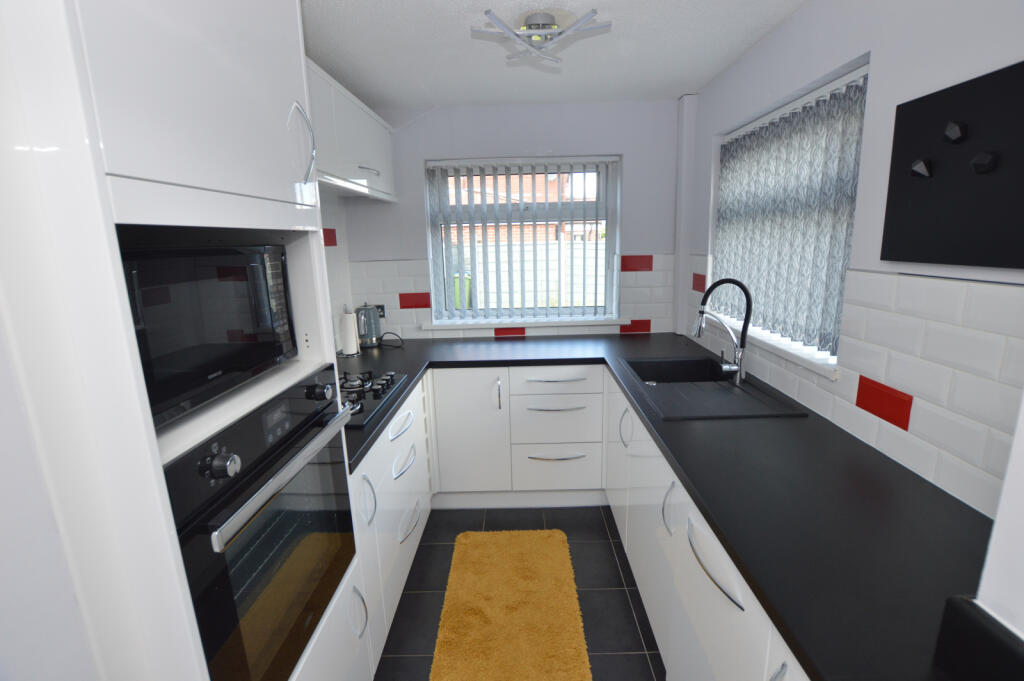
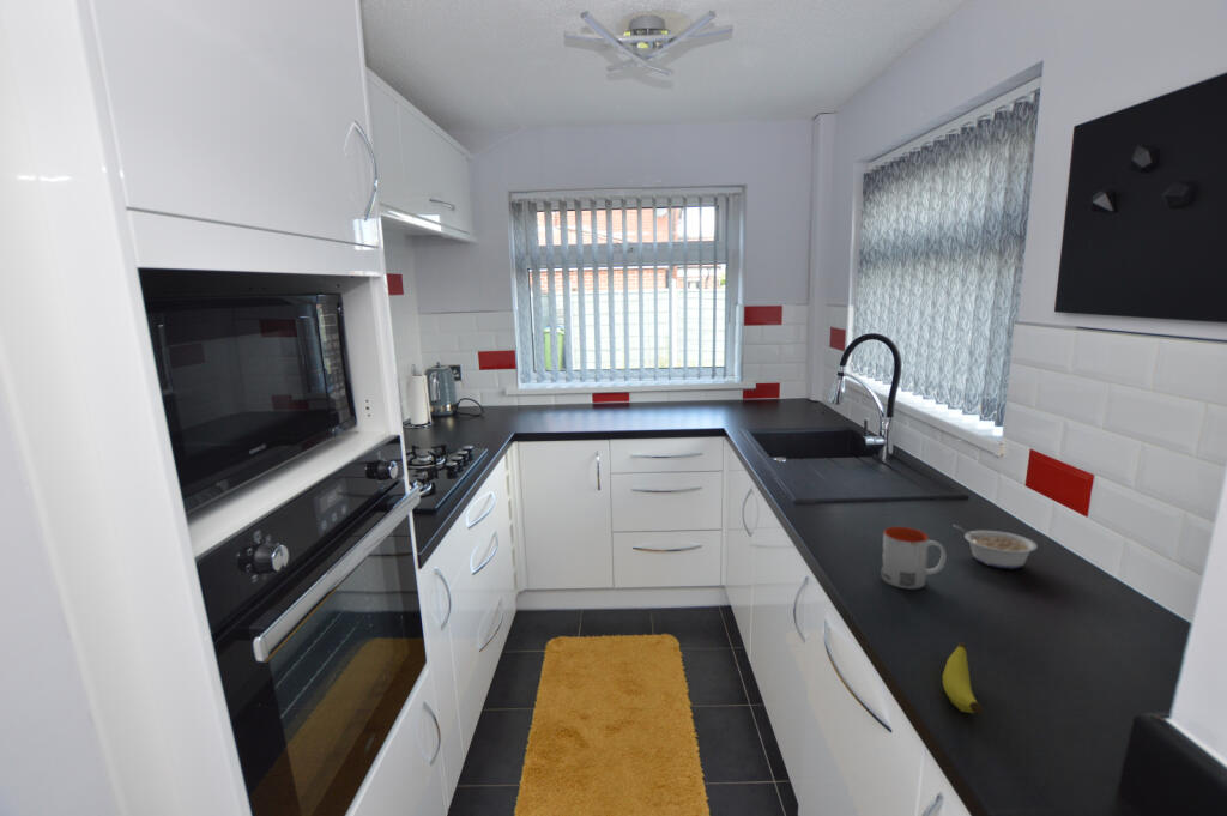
+ banana (957, 679)
+ mug (913, 557)
+ legume (996, 548)
